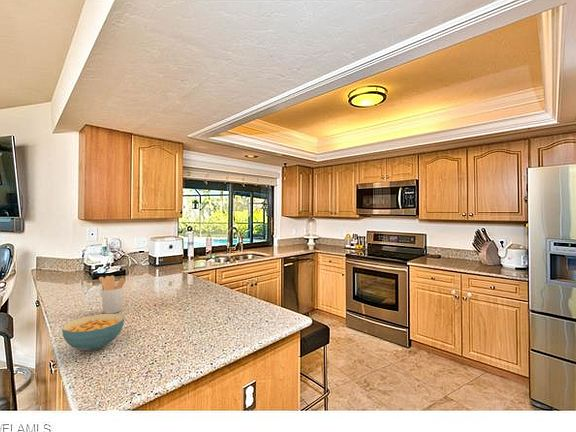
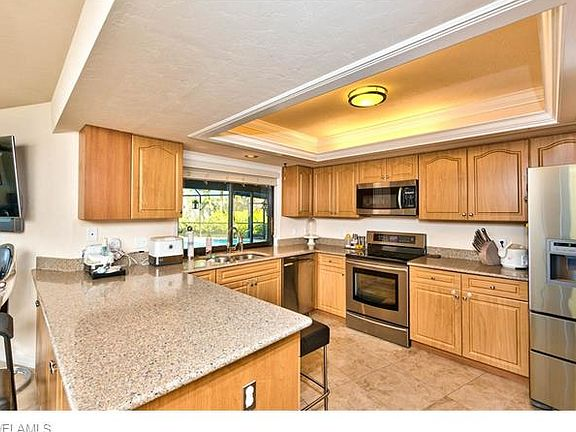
- utensil holder (110, 293)
- cereal bowl (94, 334)
